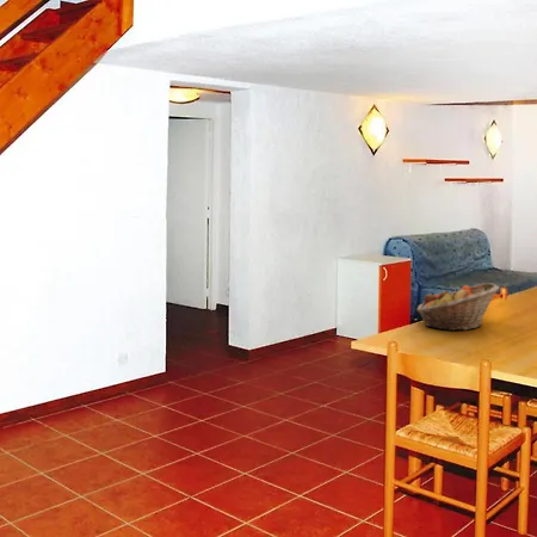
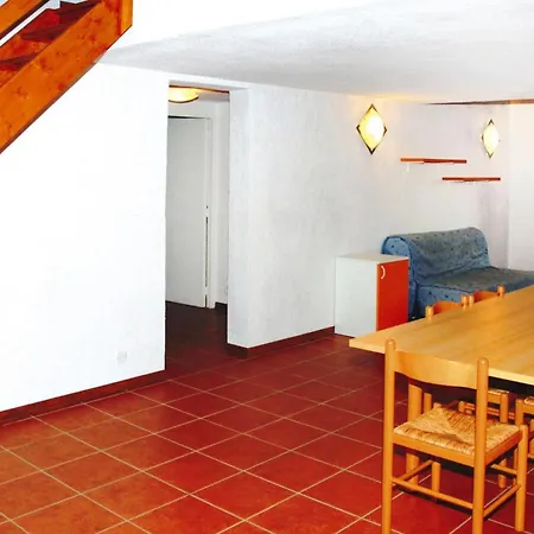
- fruit basket (457, 304)
